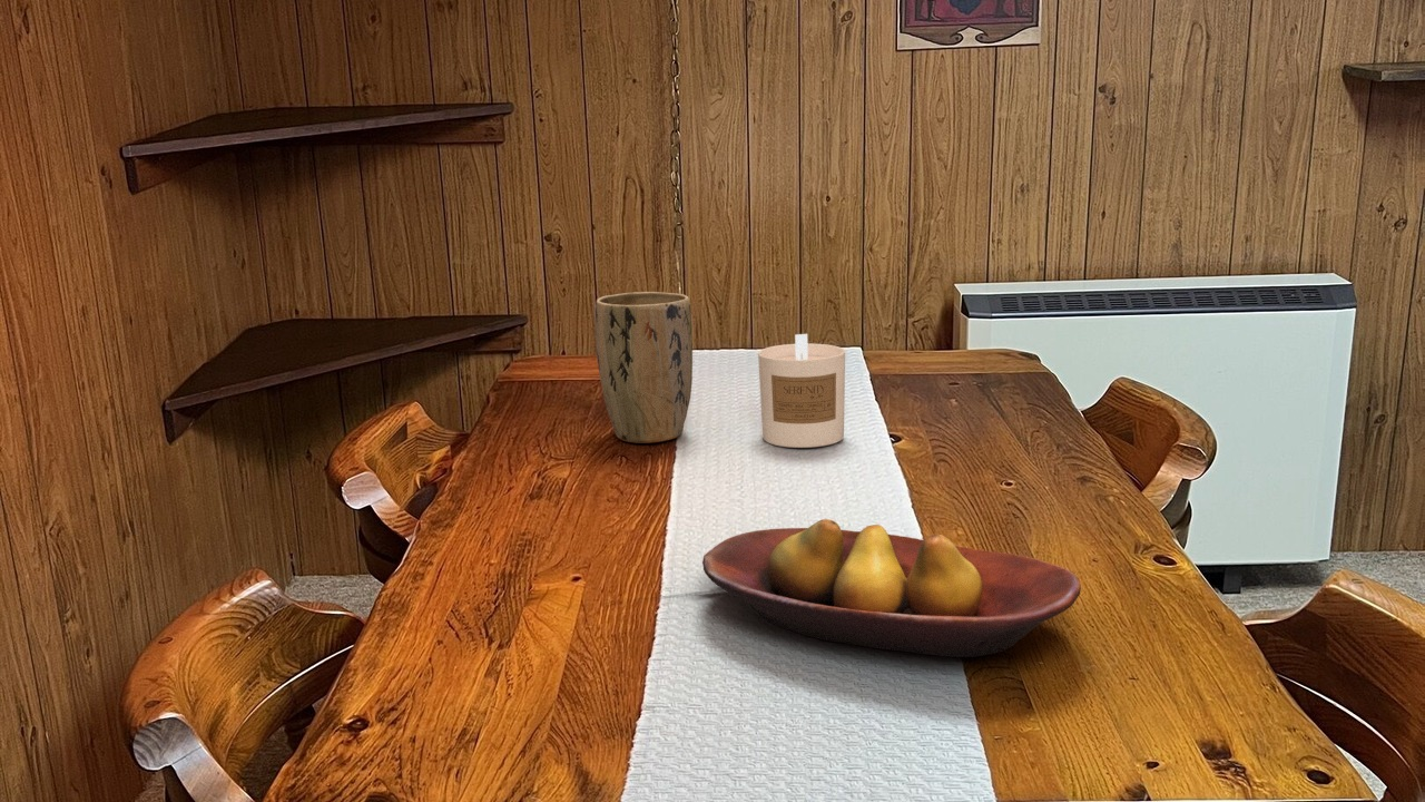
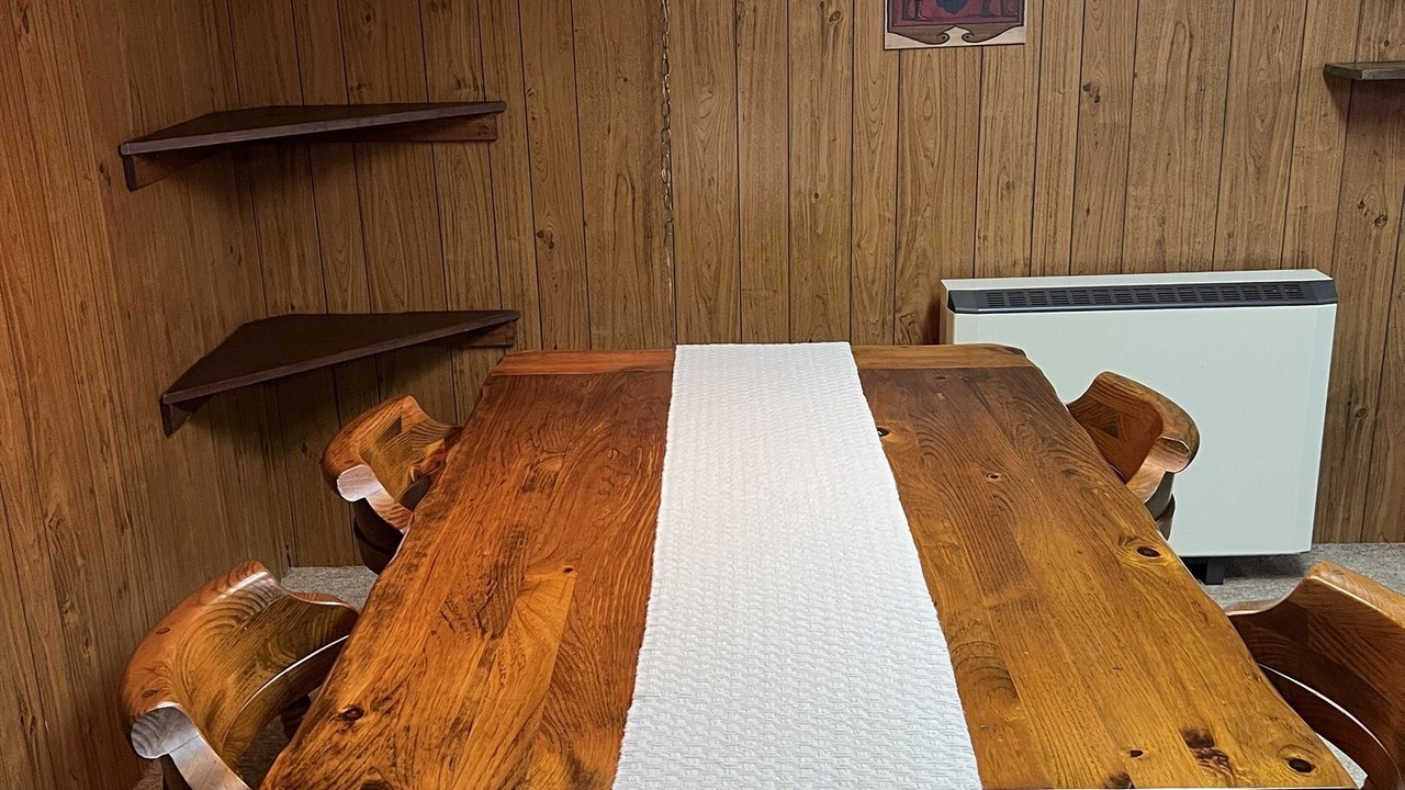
- candle (802, 385)
- fruit bowl (884, 575)
- plant pot (645, 366)
